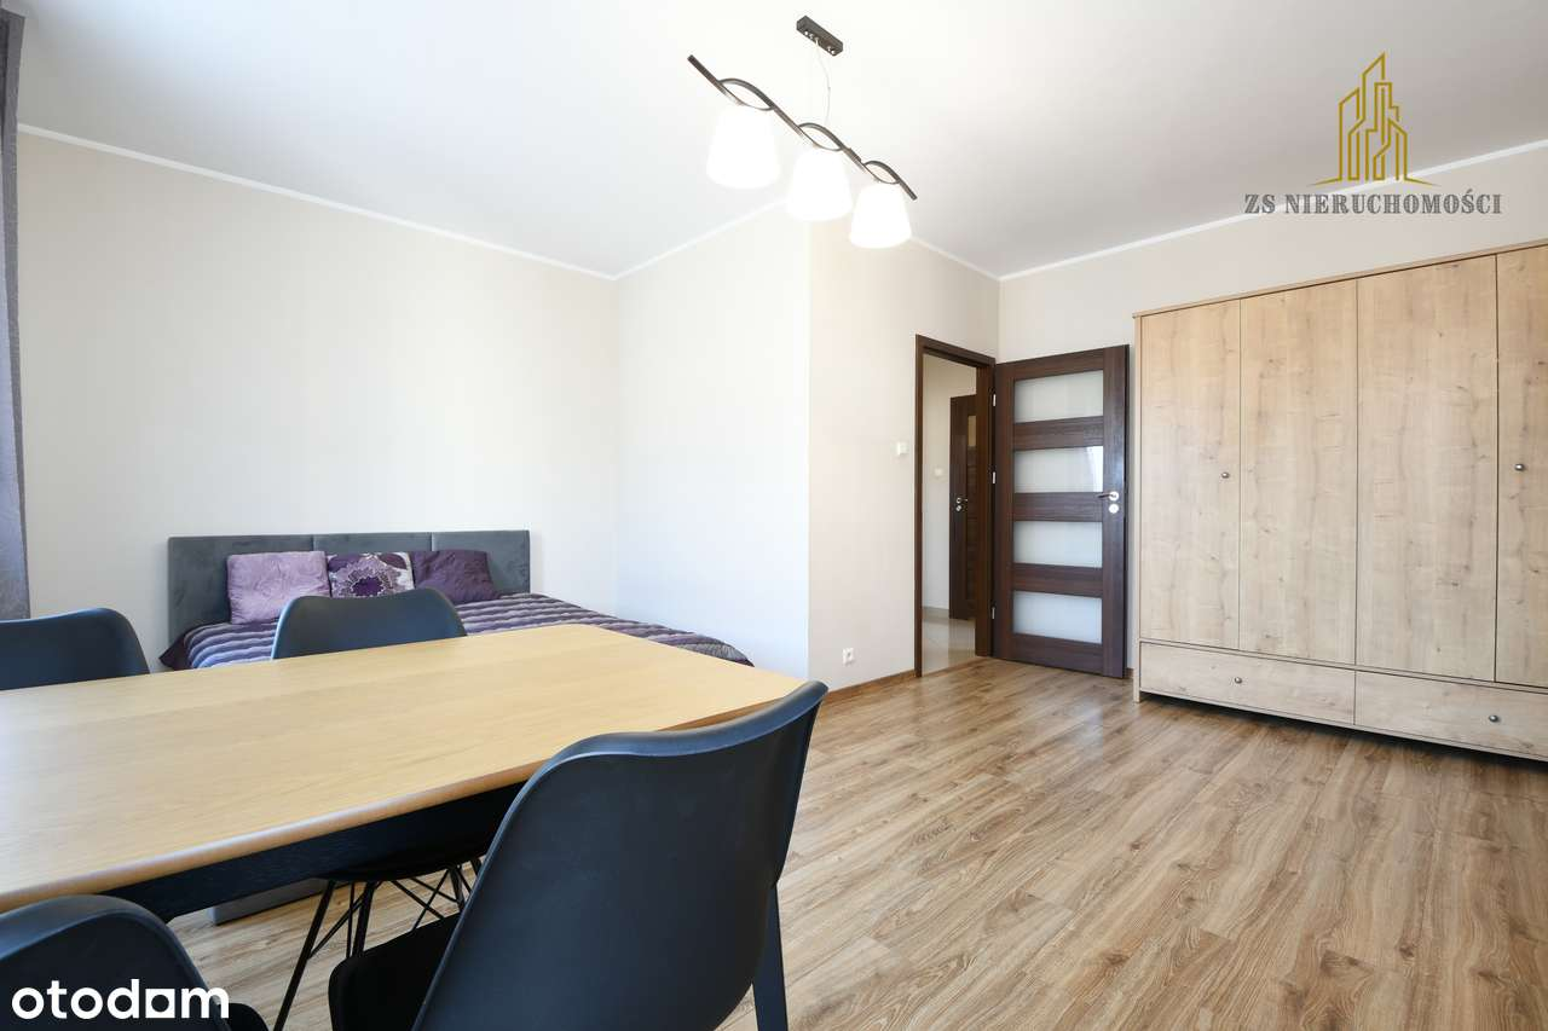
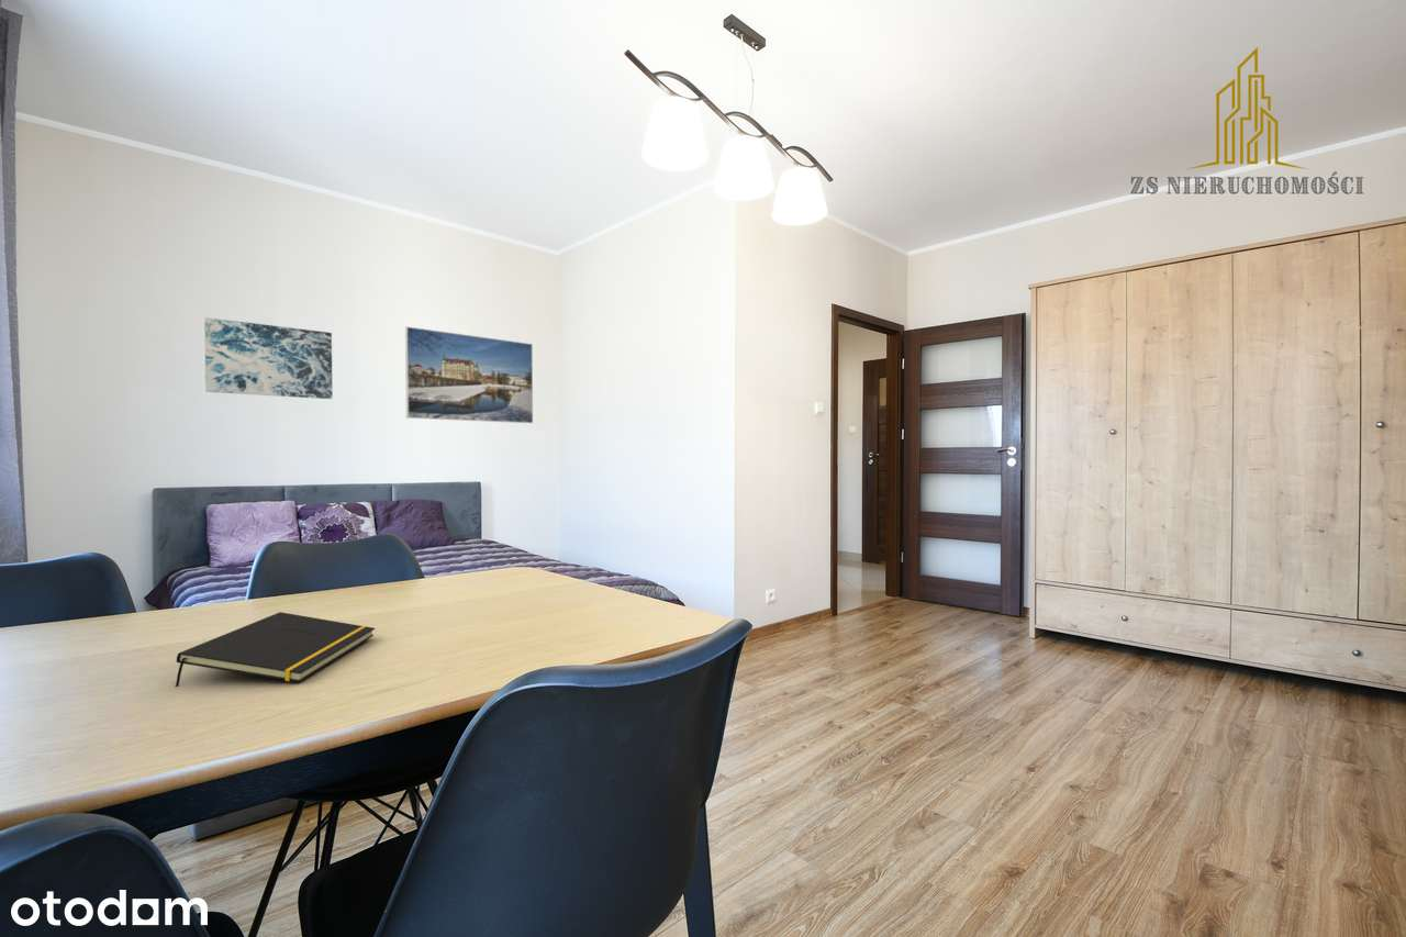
+ wall art (271, 360)
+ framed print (473, 378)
+ notepad (288, 643)
